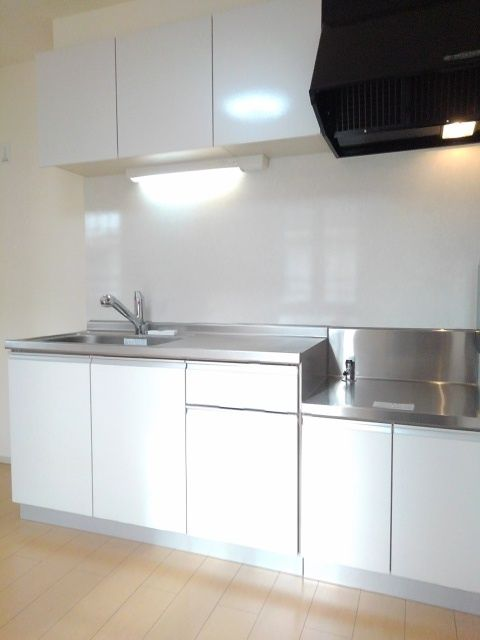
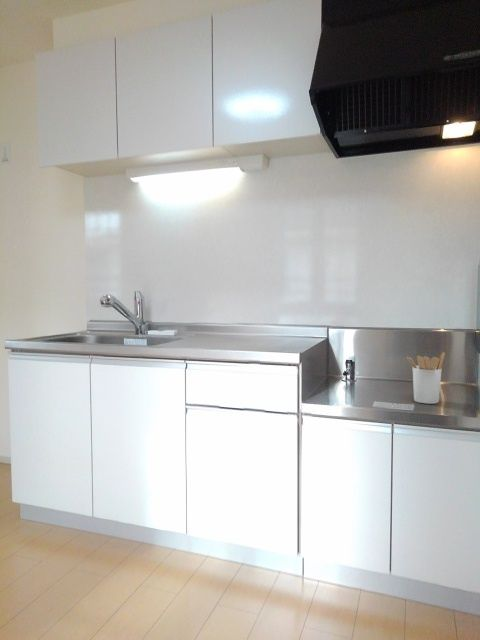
+ utensil holder (427, 377)
